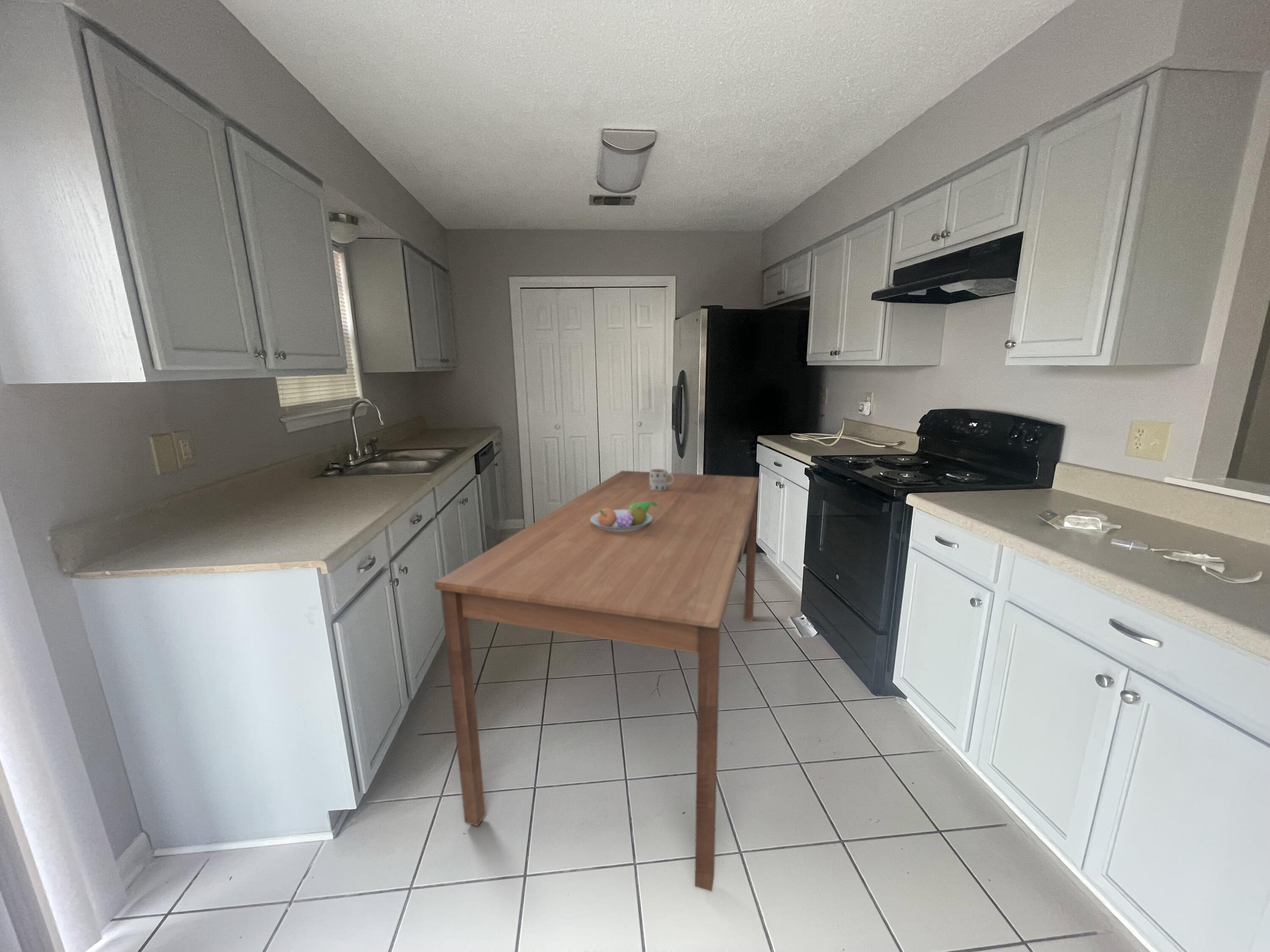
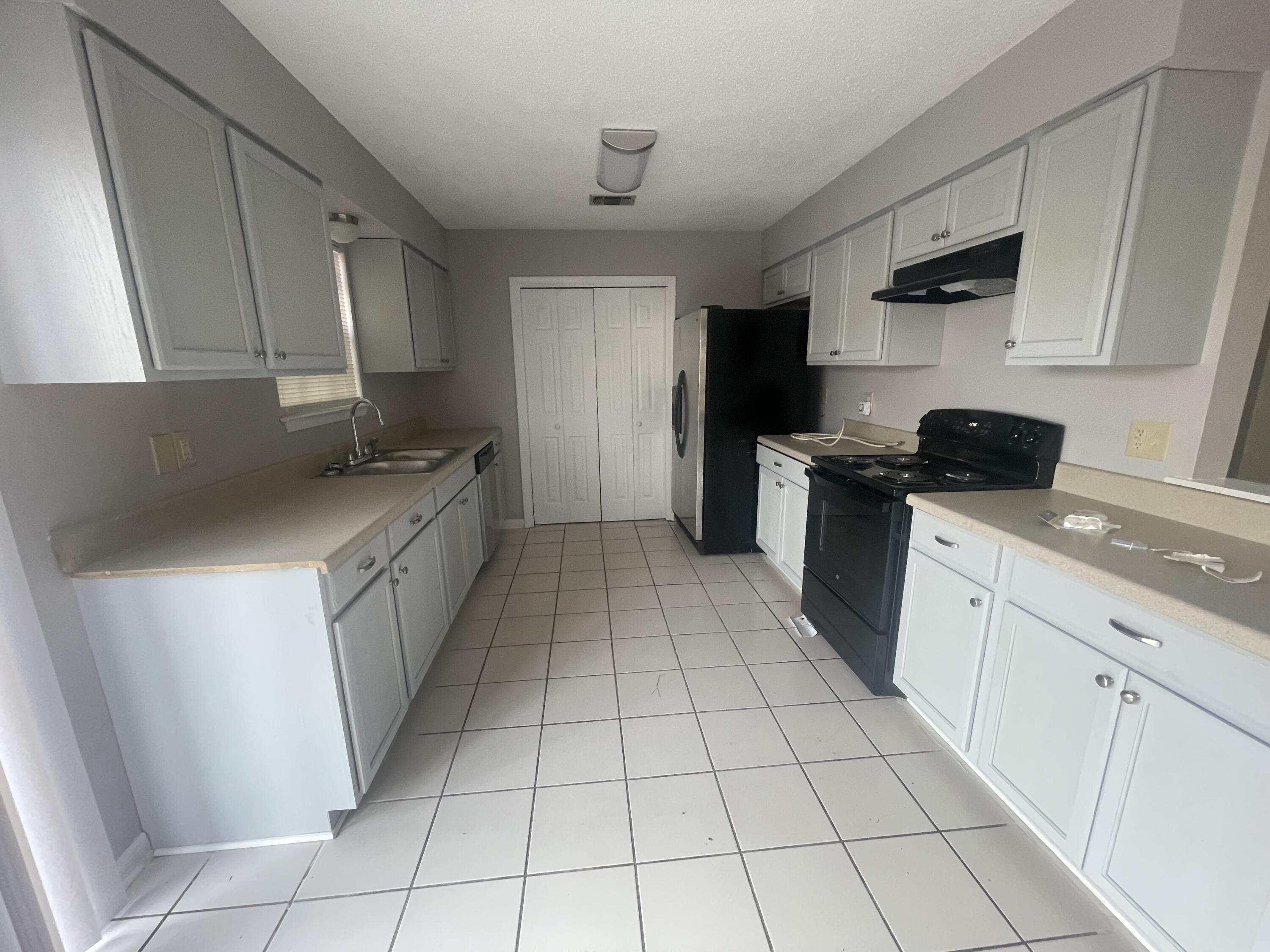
- dining table (649, 605)
- mug (662, 479)
- fruit bowl (624, 512)
